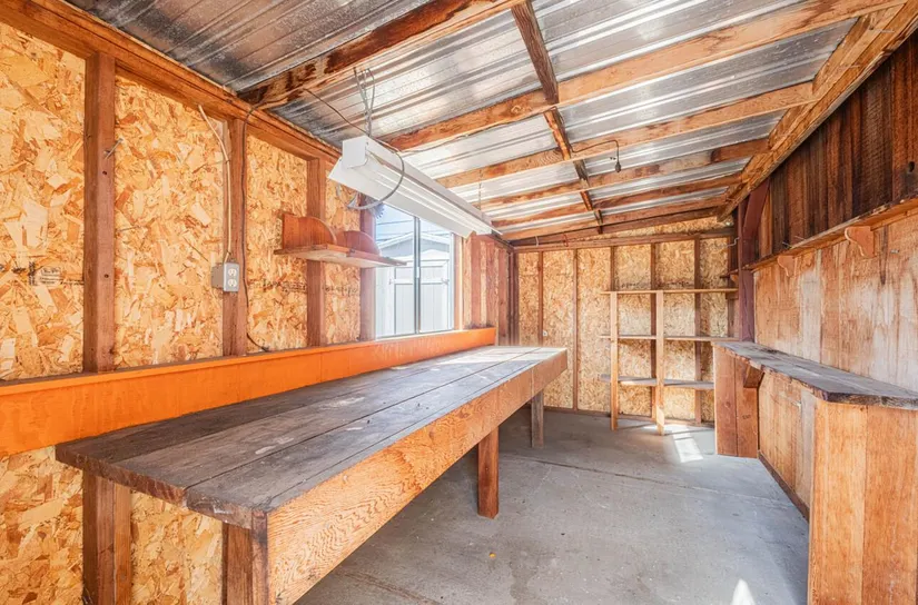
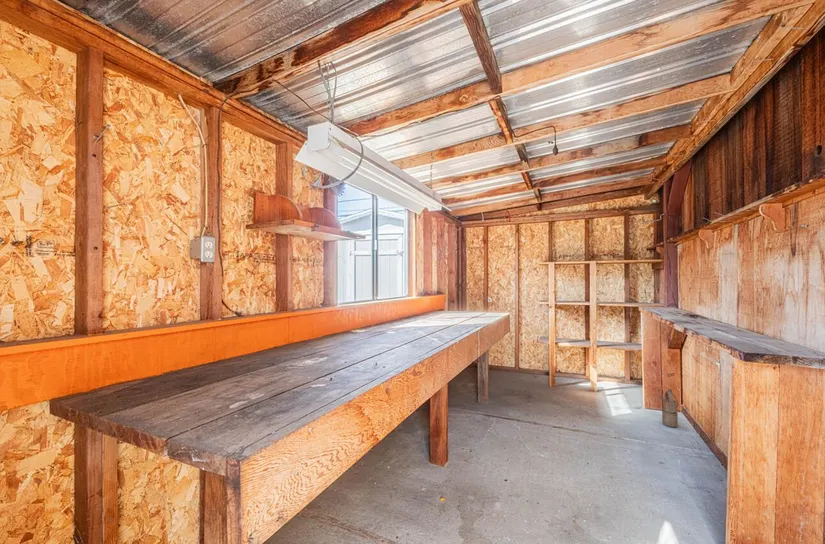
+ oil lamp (674, 406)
